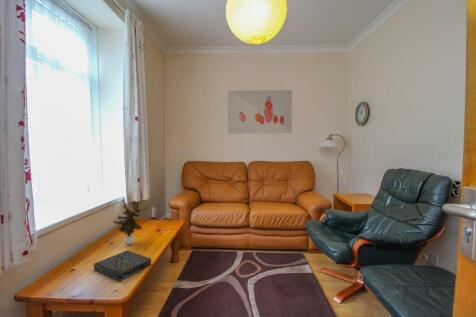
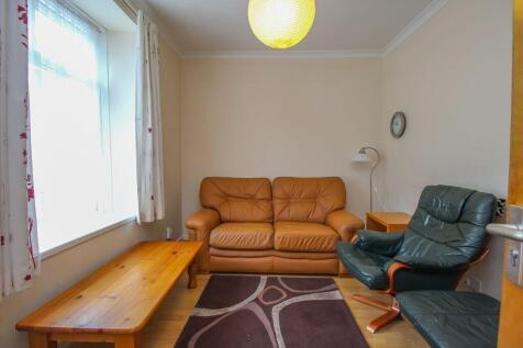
- wall art (259, 112)
- potted plant (132, 221)
- book (123, 263)
